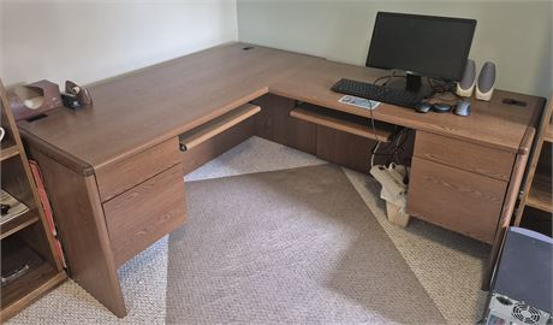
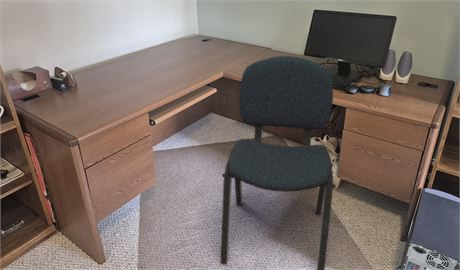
+ office chair (279, 159)
